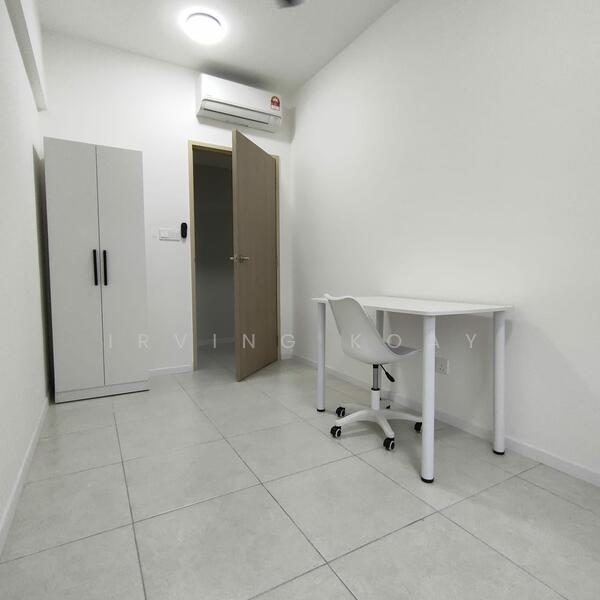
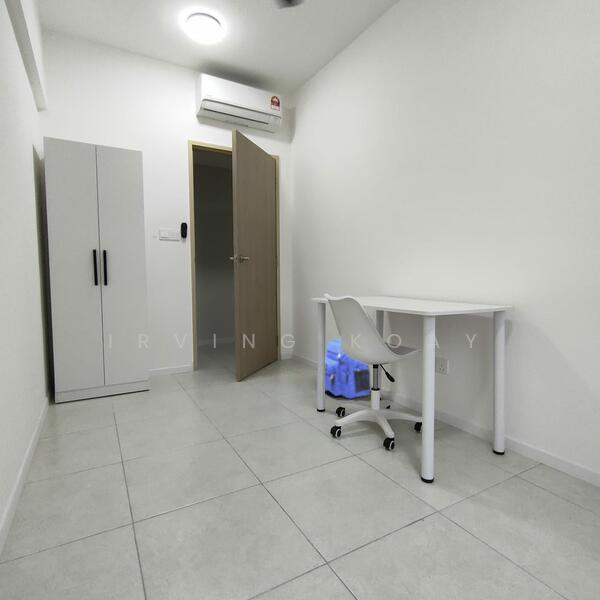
+ backpack (345, 365)
